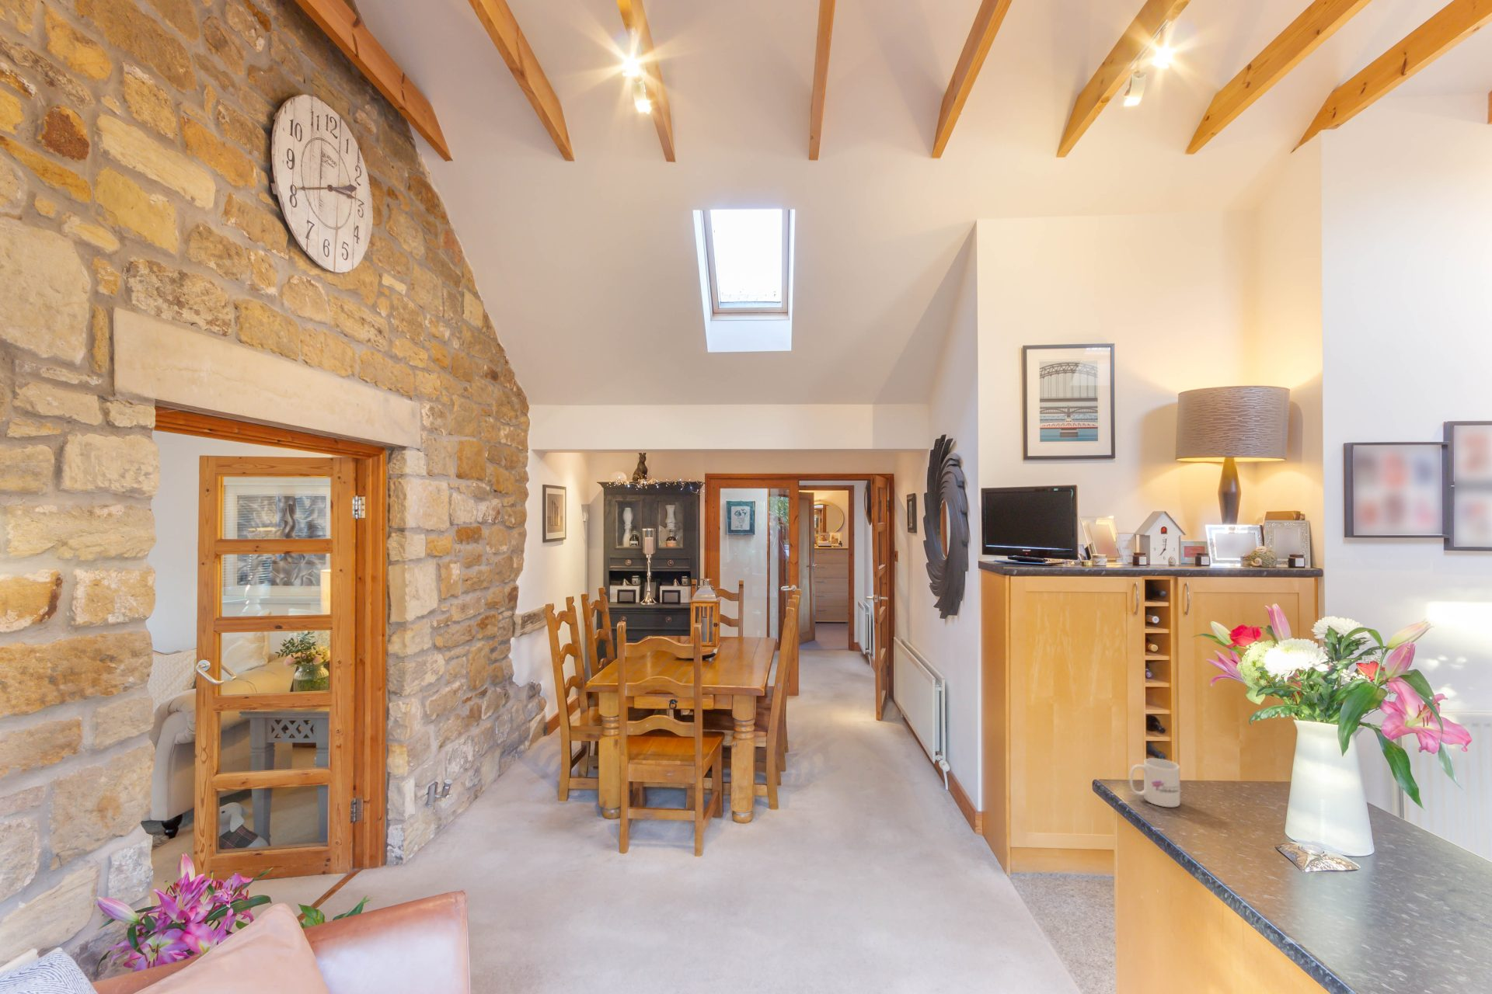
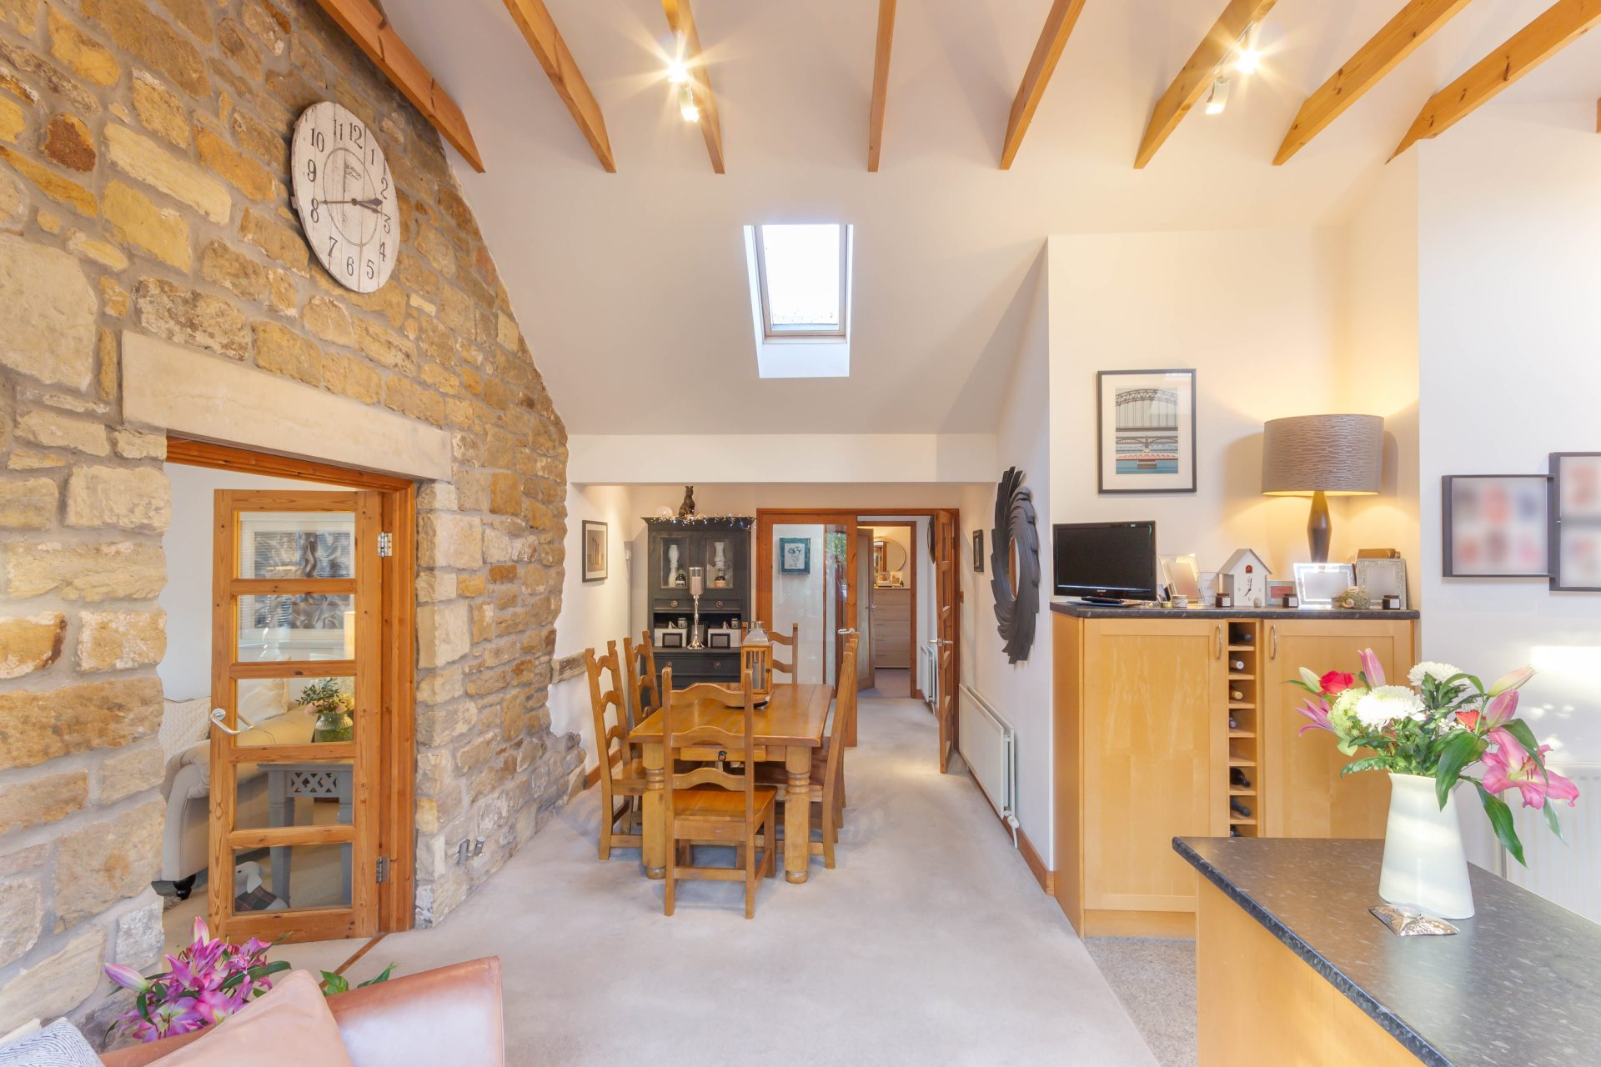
- mug (1155, 781)
